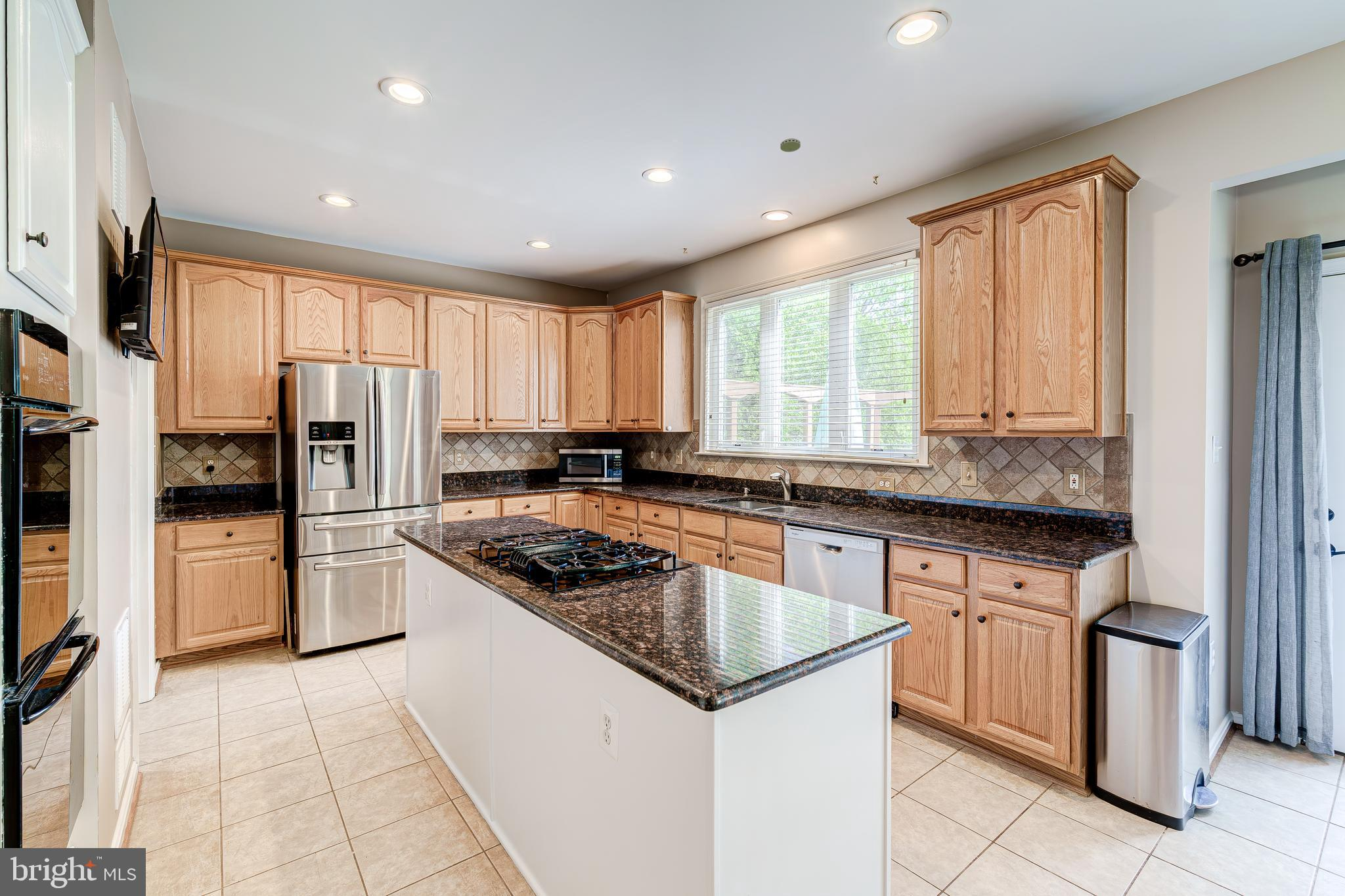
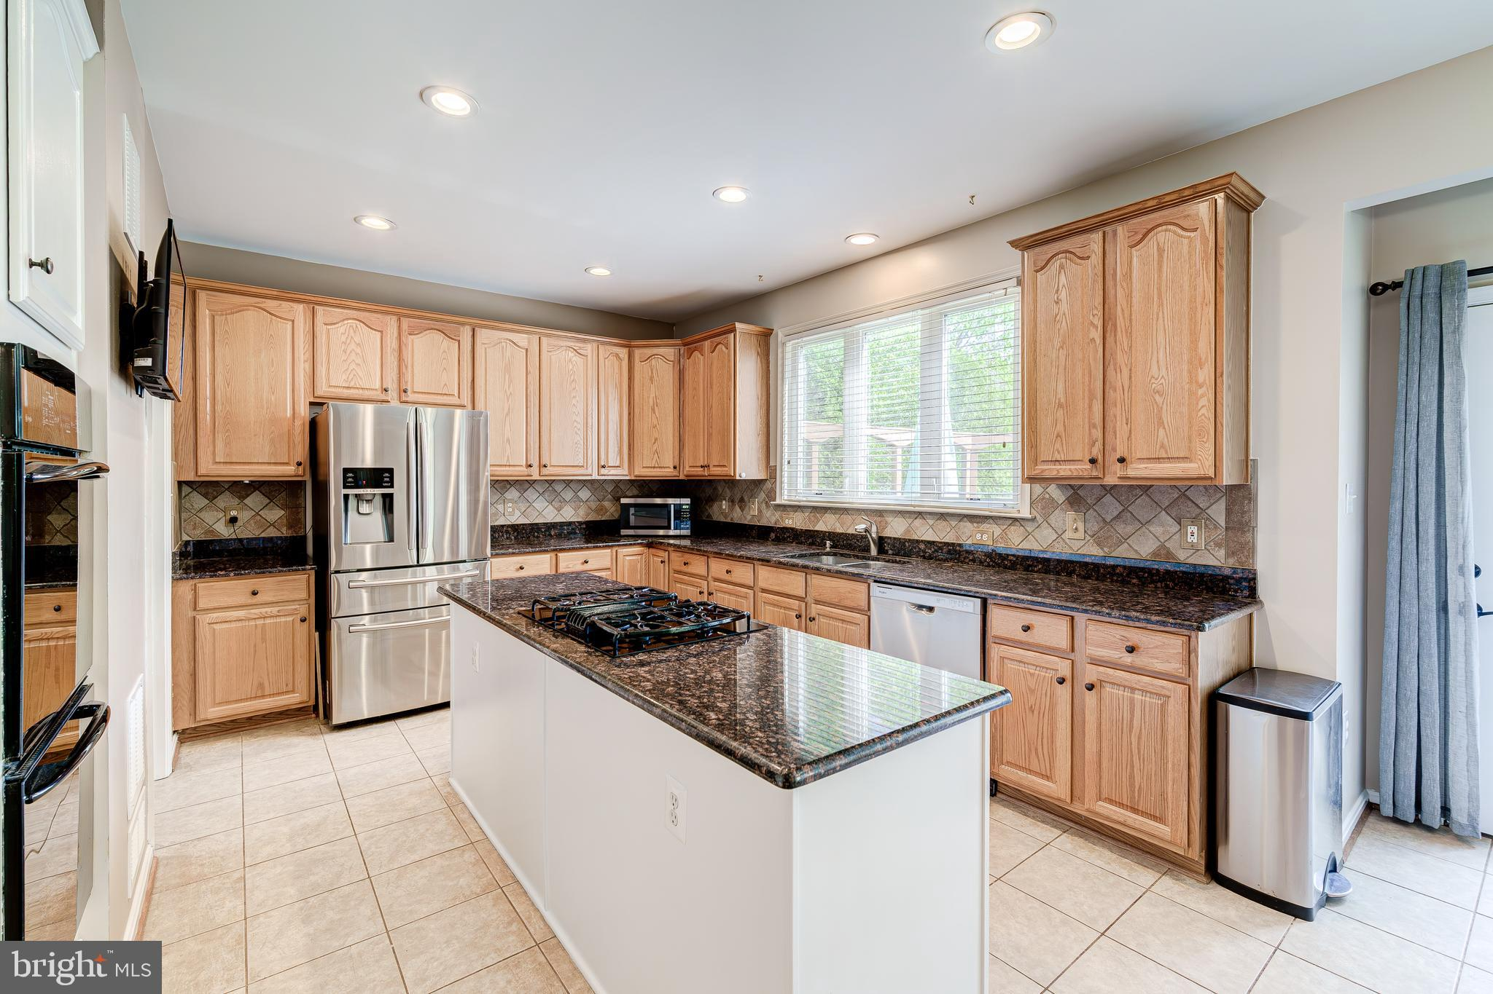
- smoke detector (790, 144)
